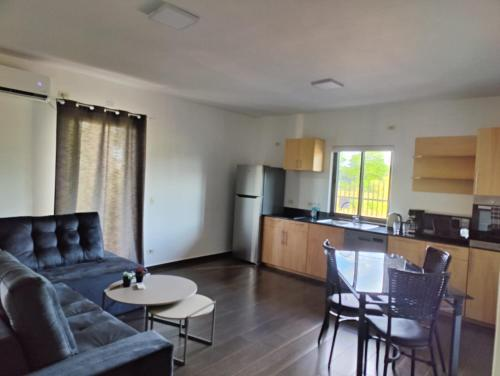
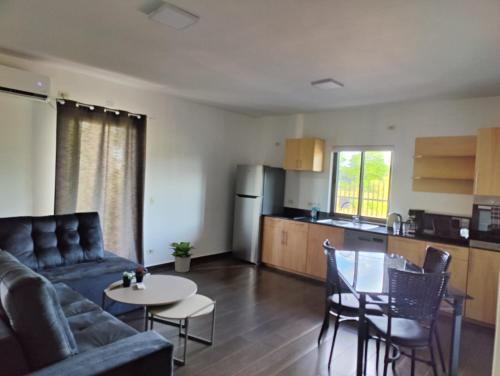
+ potted plant (182, 257)
